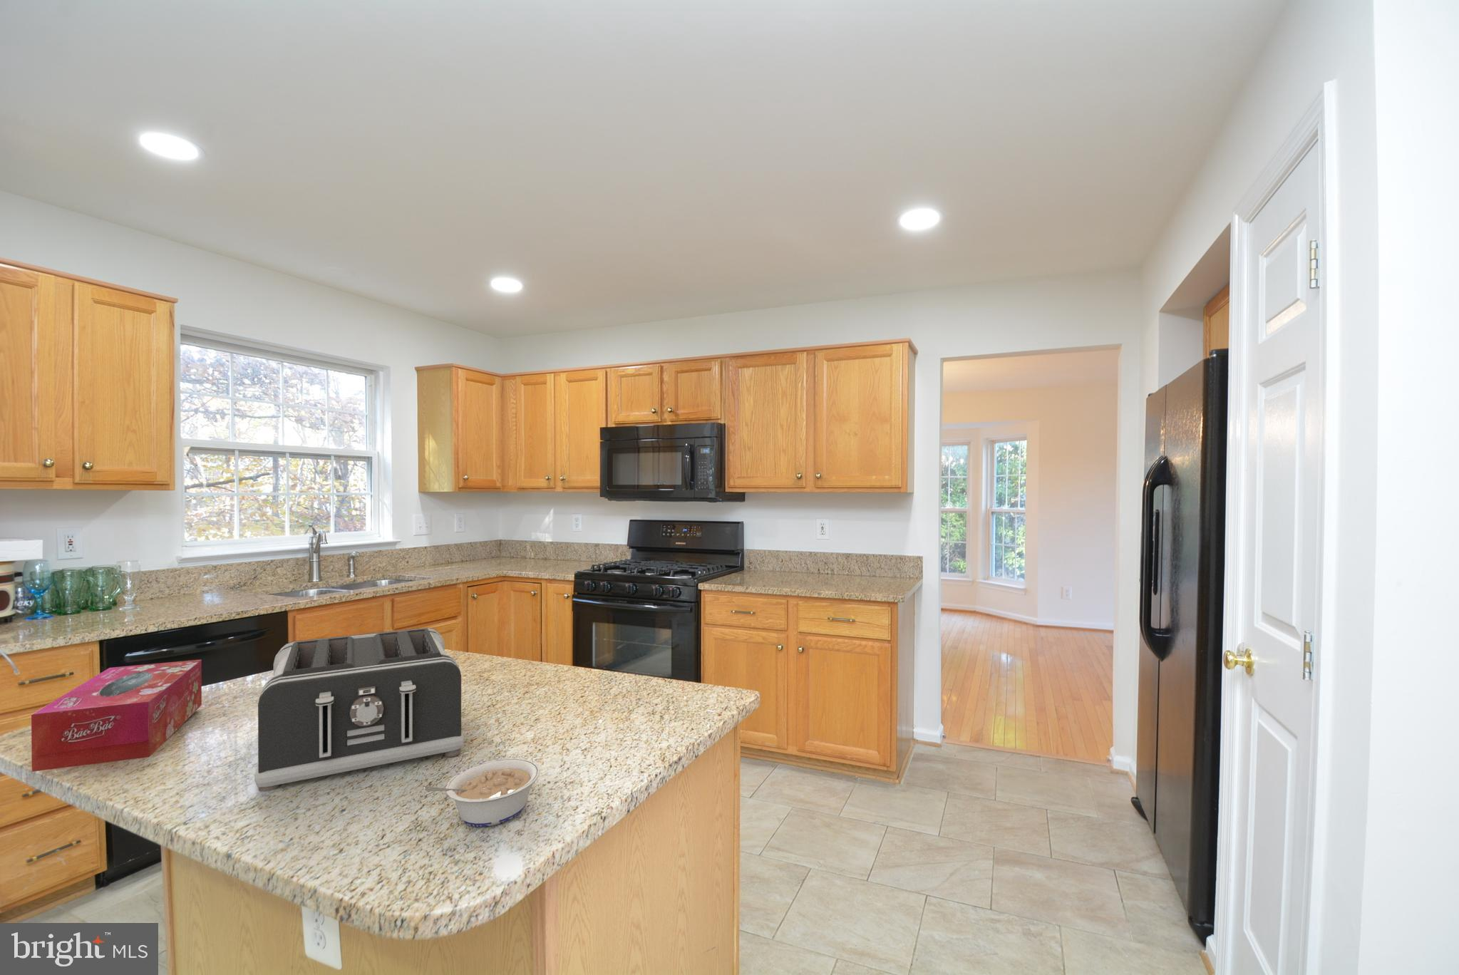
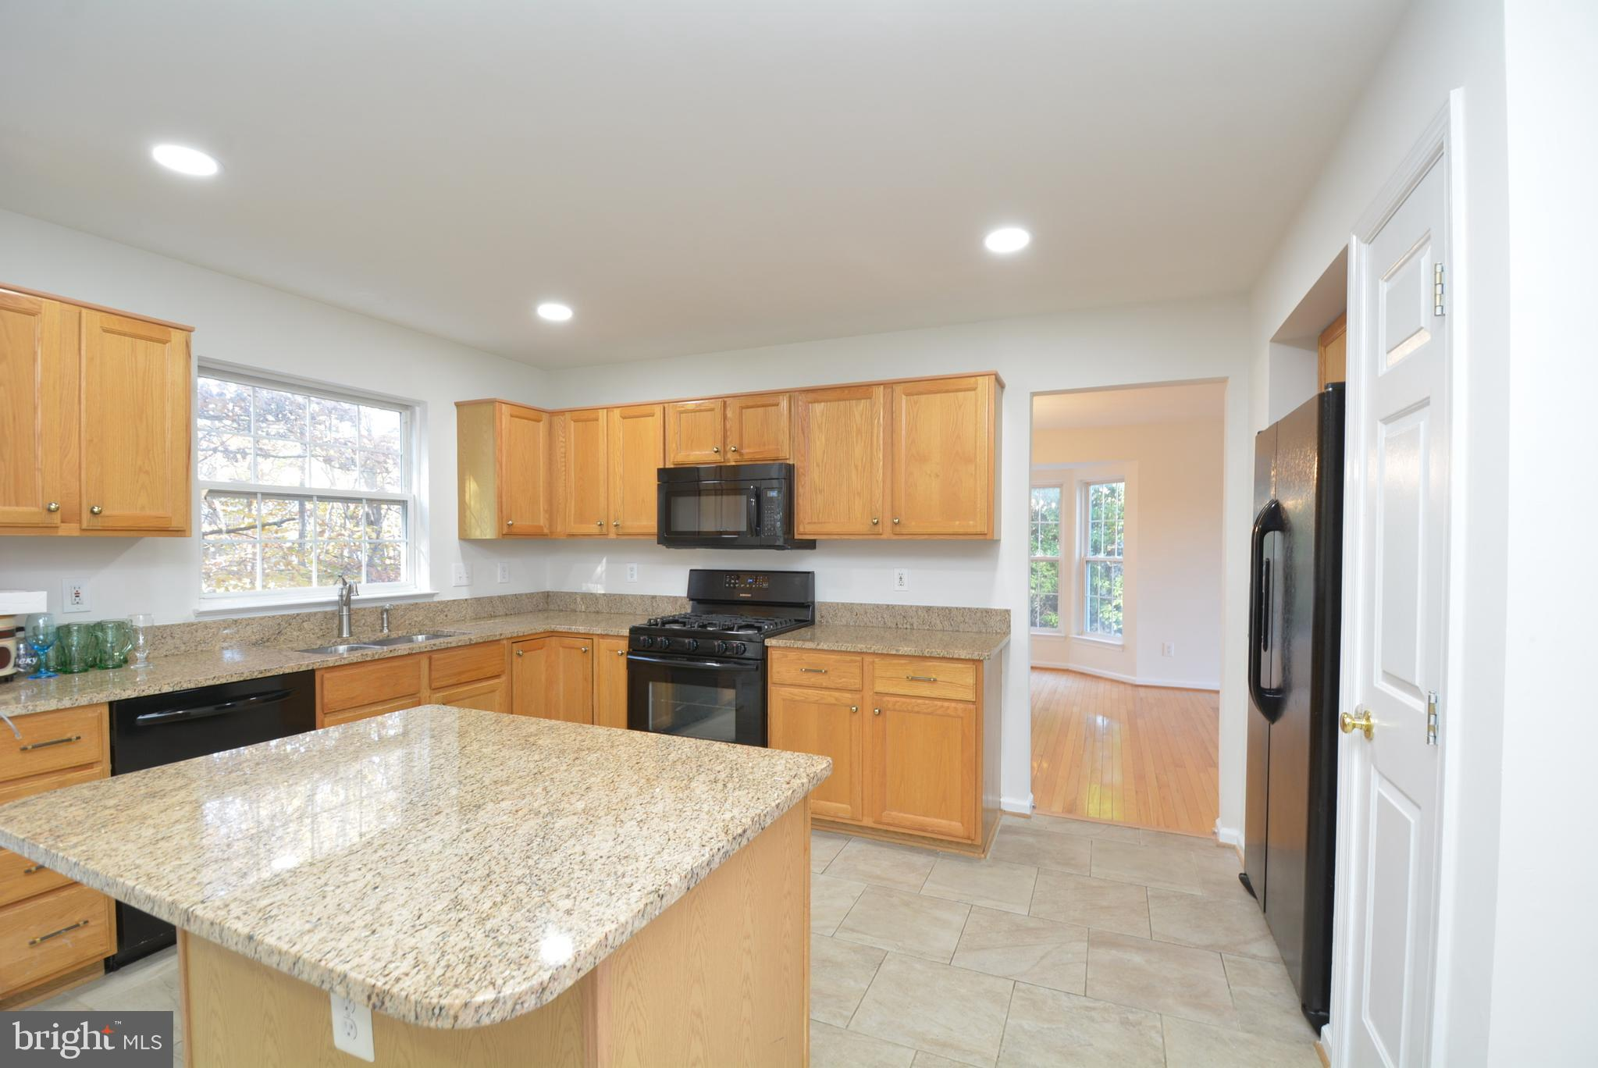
- legume (491, 792)
- tissue box (127, 708)
- toaster (364, 696)
